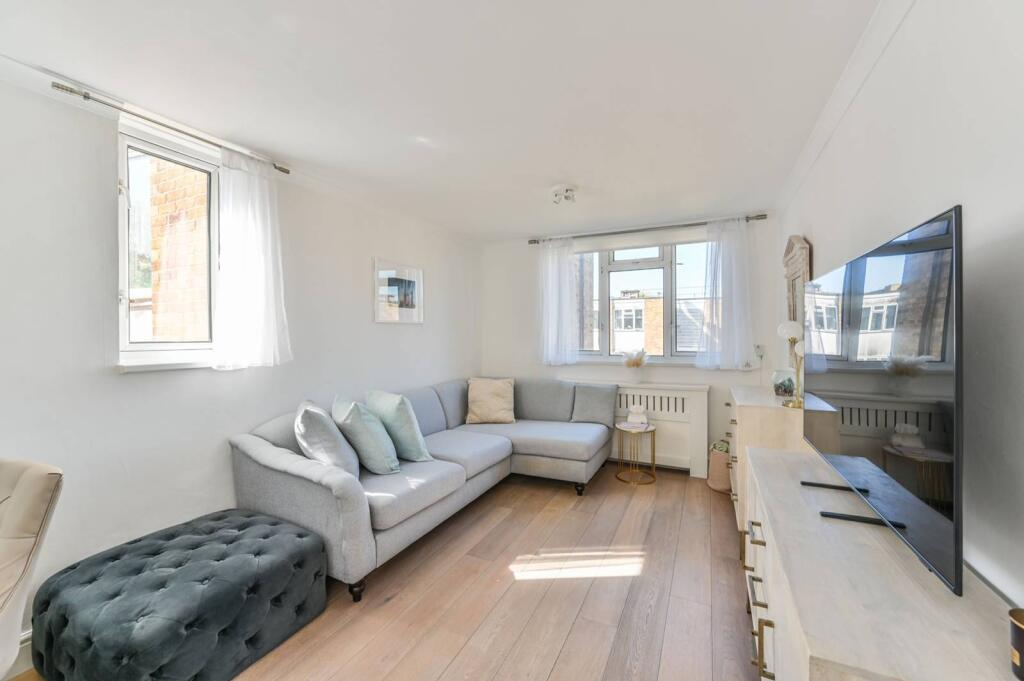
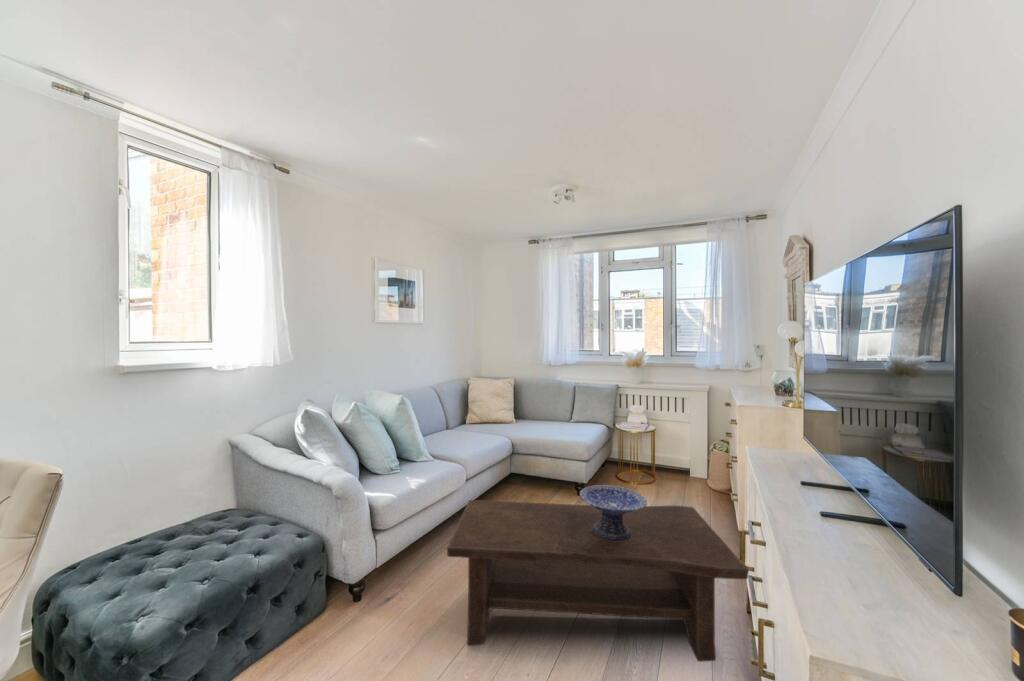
+ coffee table (583, 571)
+ decorative bowl (612, 513)
